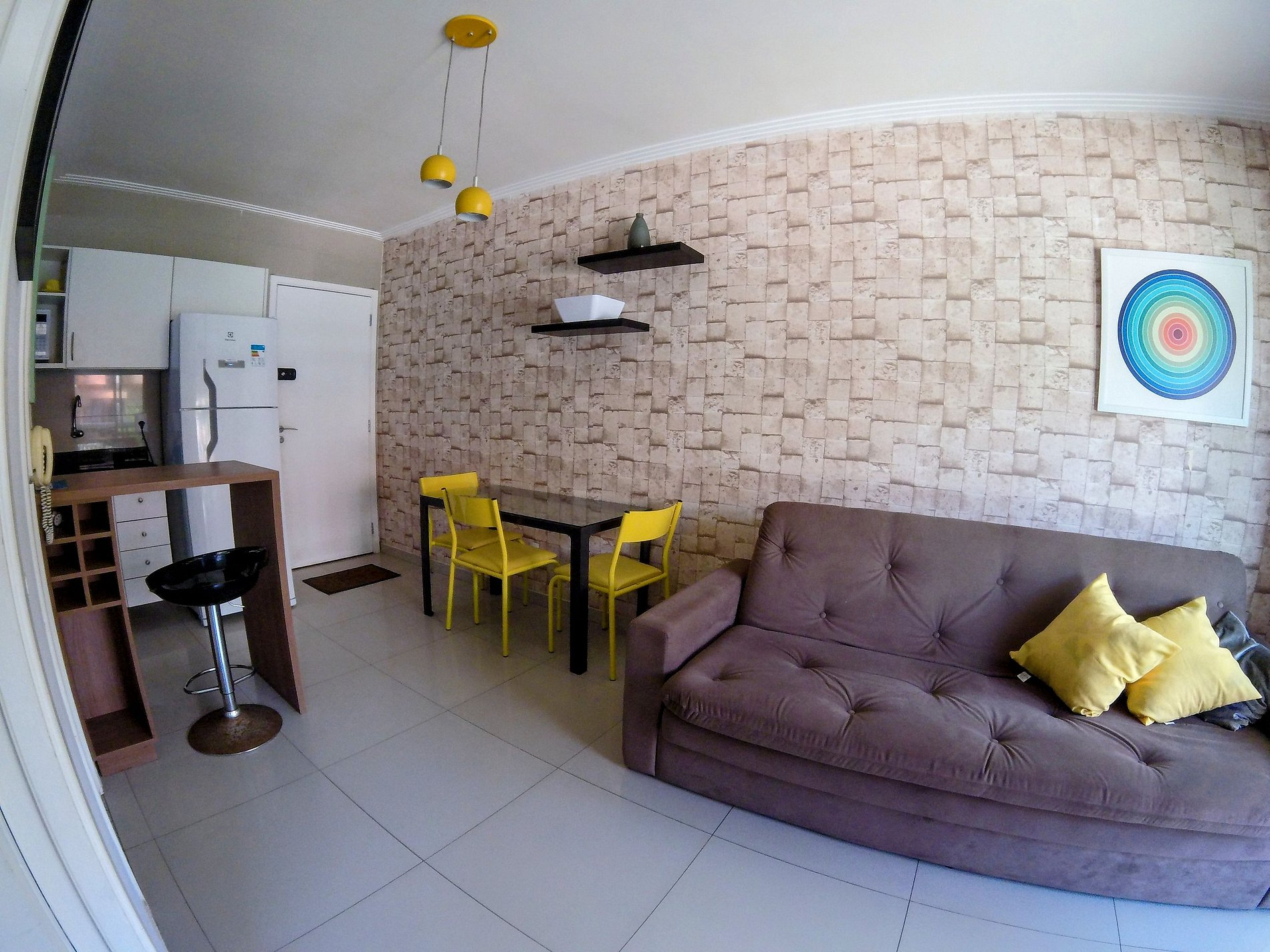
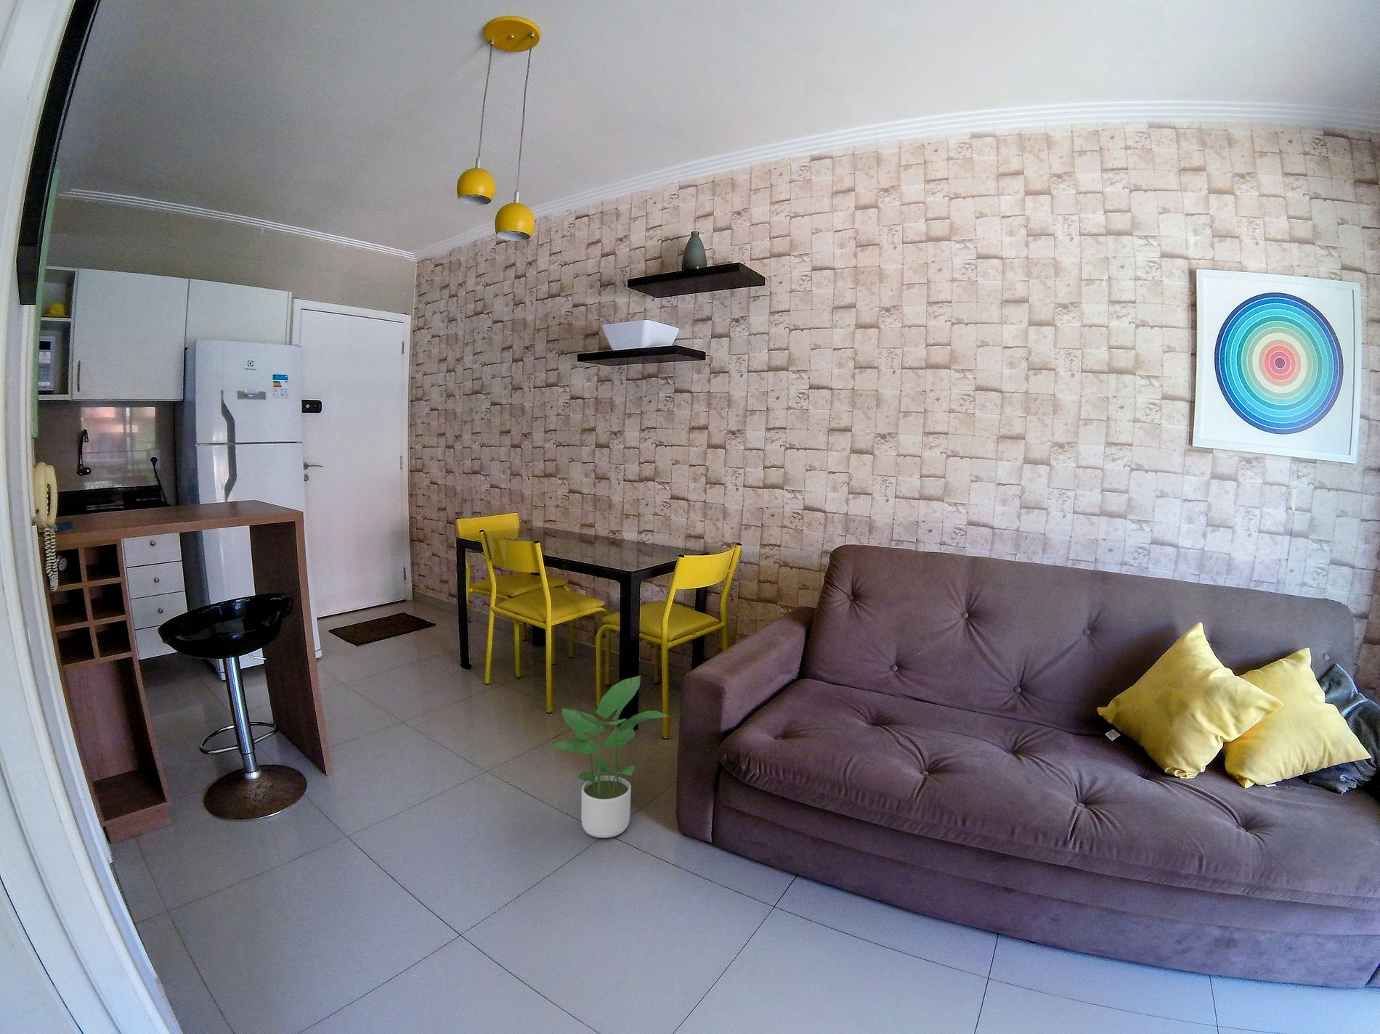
+ potted plant (598, 756)
